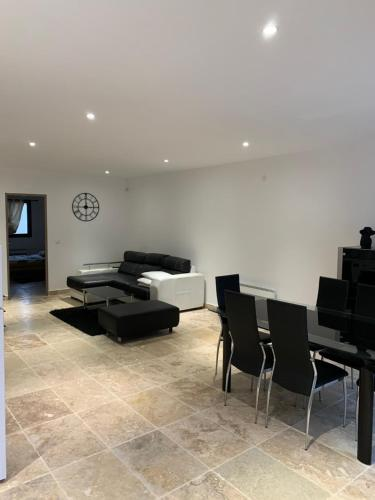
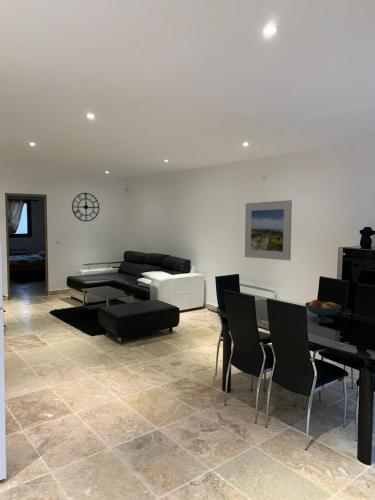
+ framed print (266, 230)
+ fruit bowl (322, 309)
